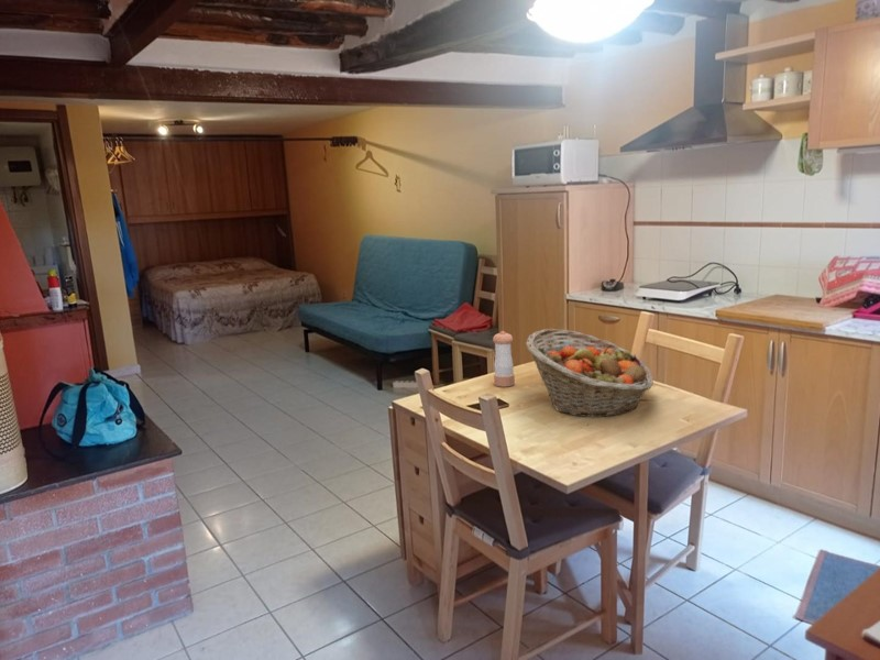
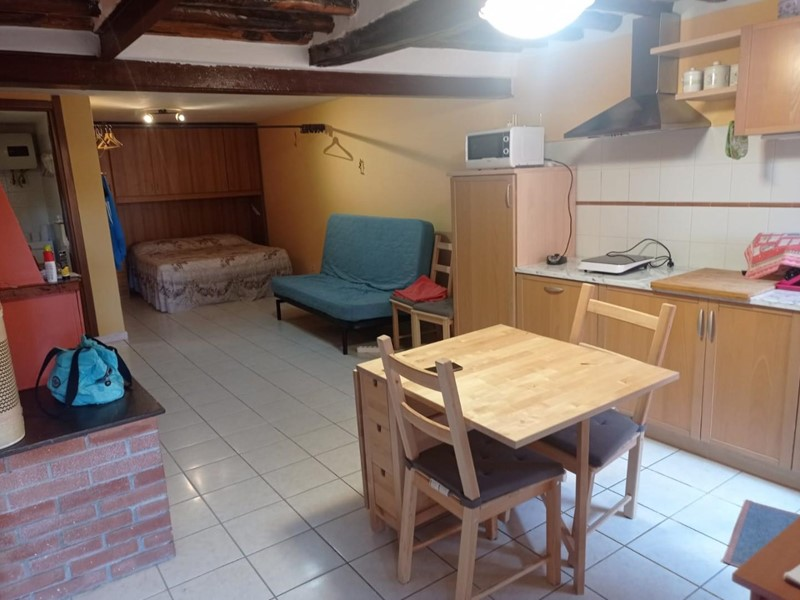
- fruit basket (588, 369)
- pepper shaker (503, 358)
